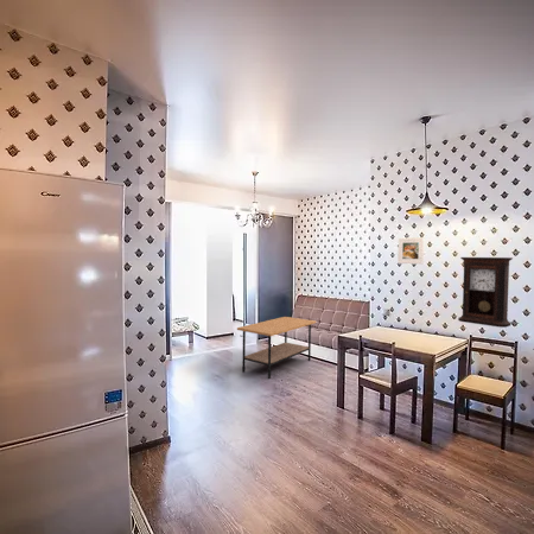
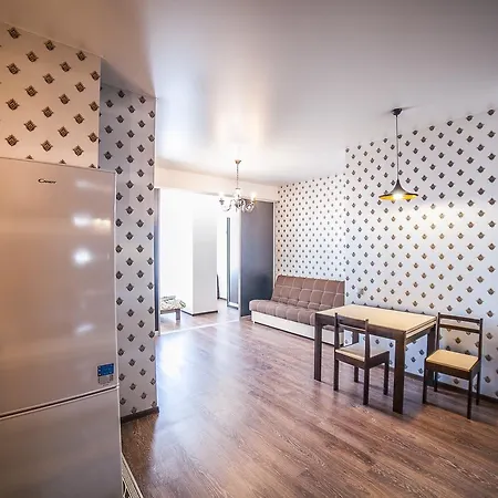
- coffee table (278, 345)
- pendulum clock (483, 290)
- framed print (411, 250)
